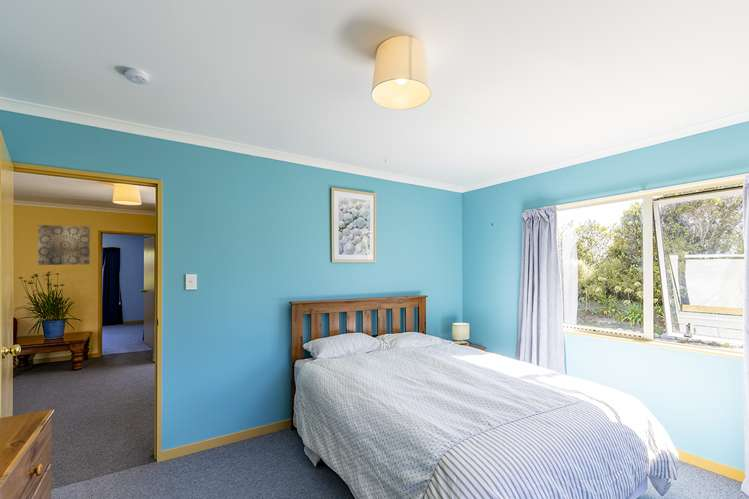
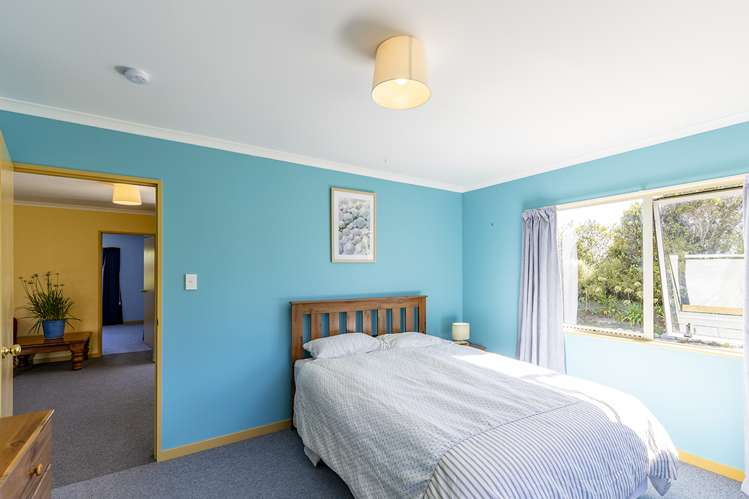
- wall art (64, 245)
